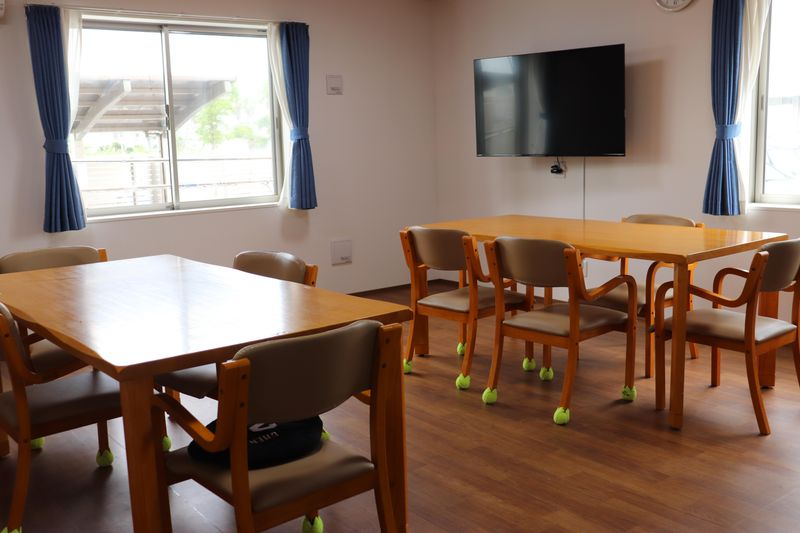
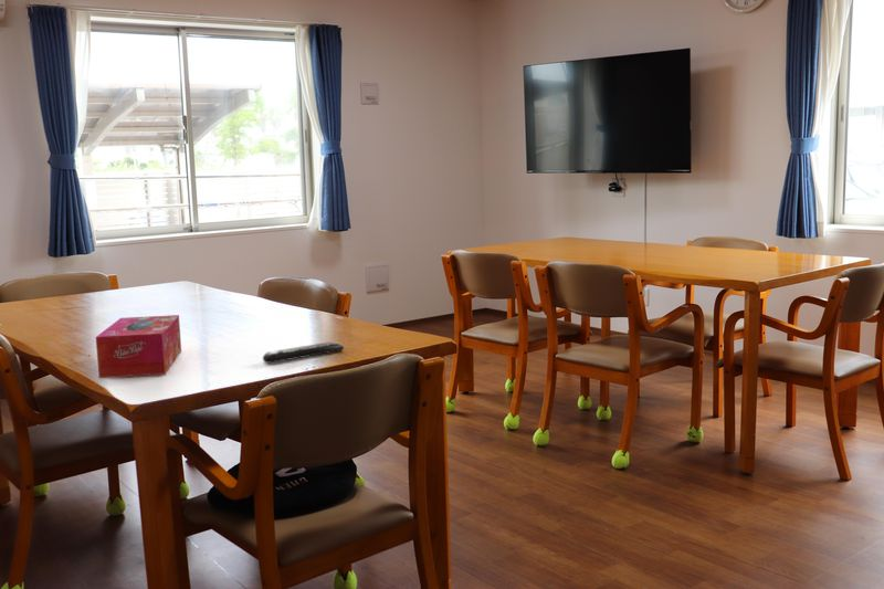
+ remote control (304, 351)
+ tissue box (141, 344)
